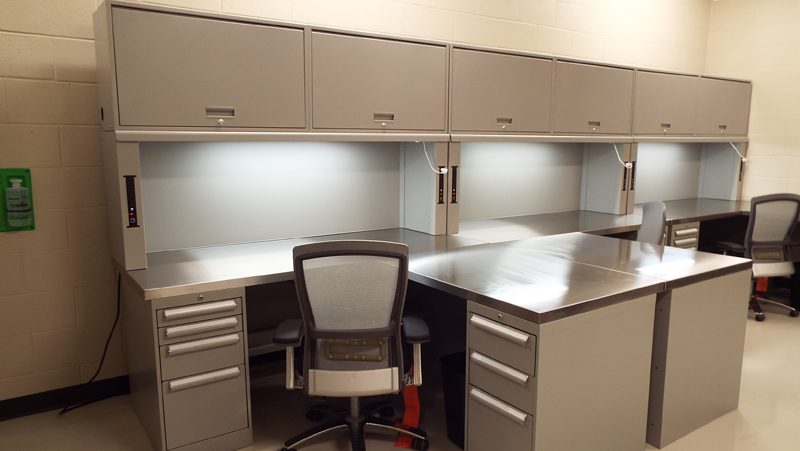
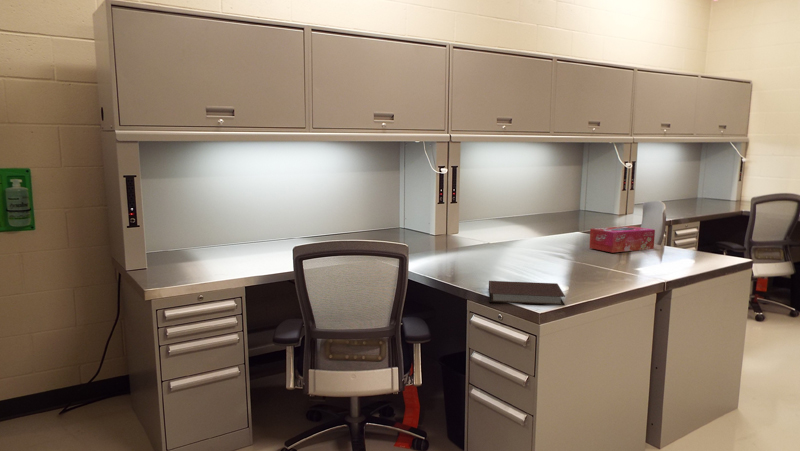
+ tissue box (622, 238)
+ notebook (524, 291)
